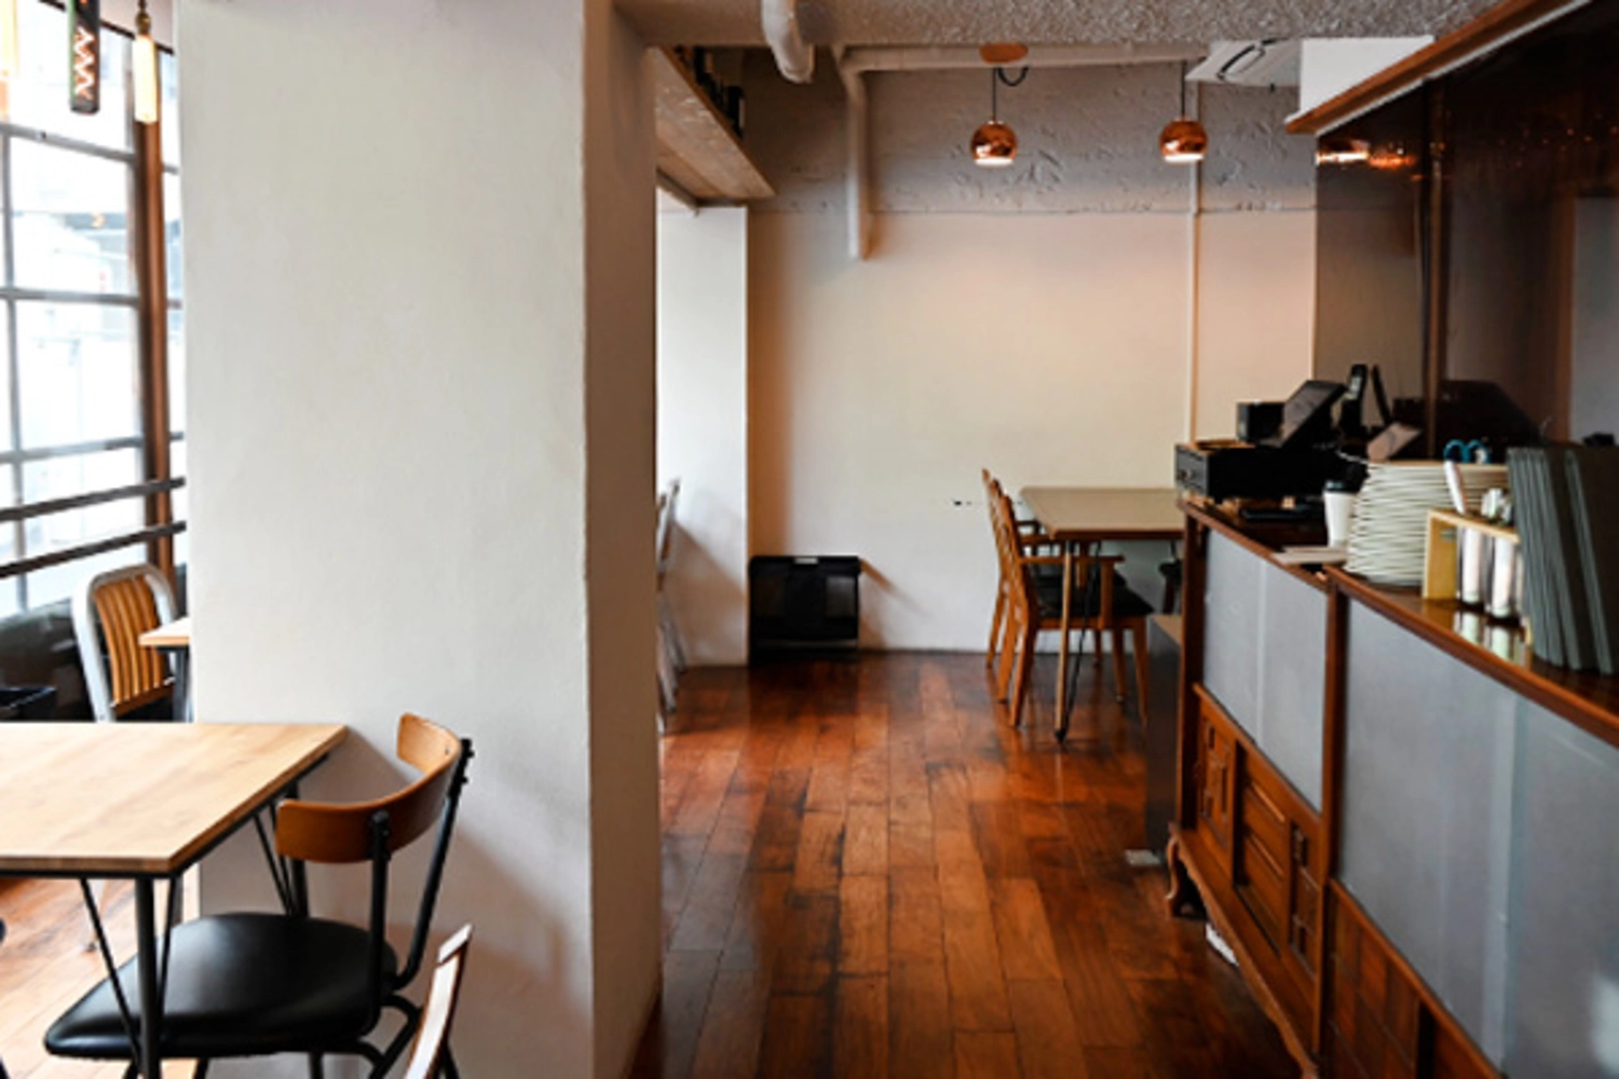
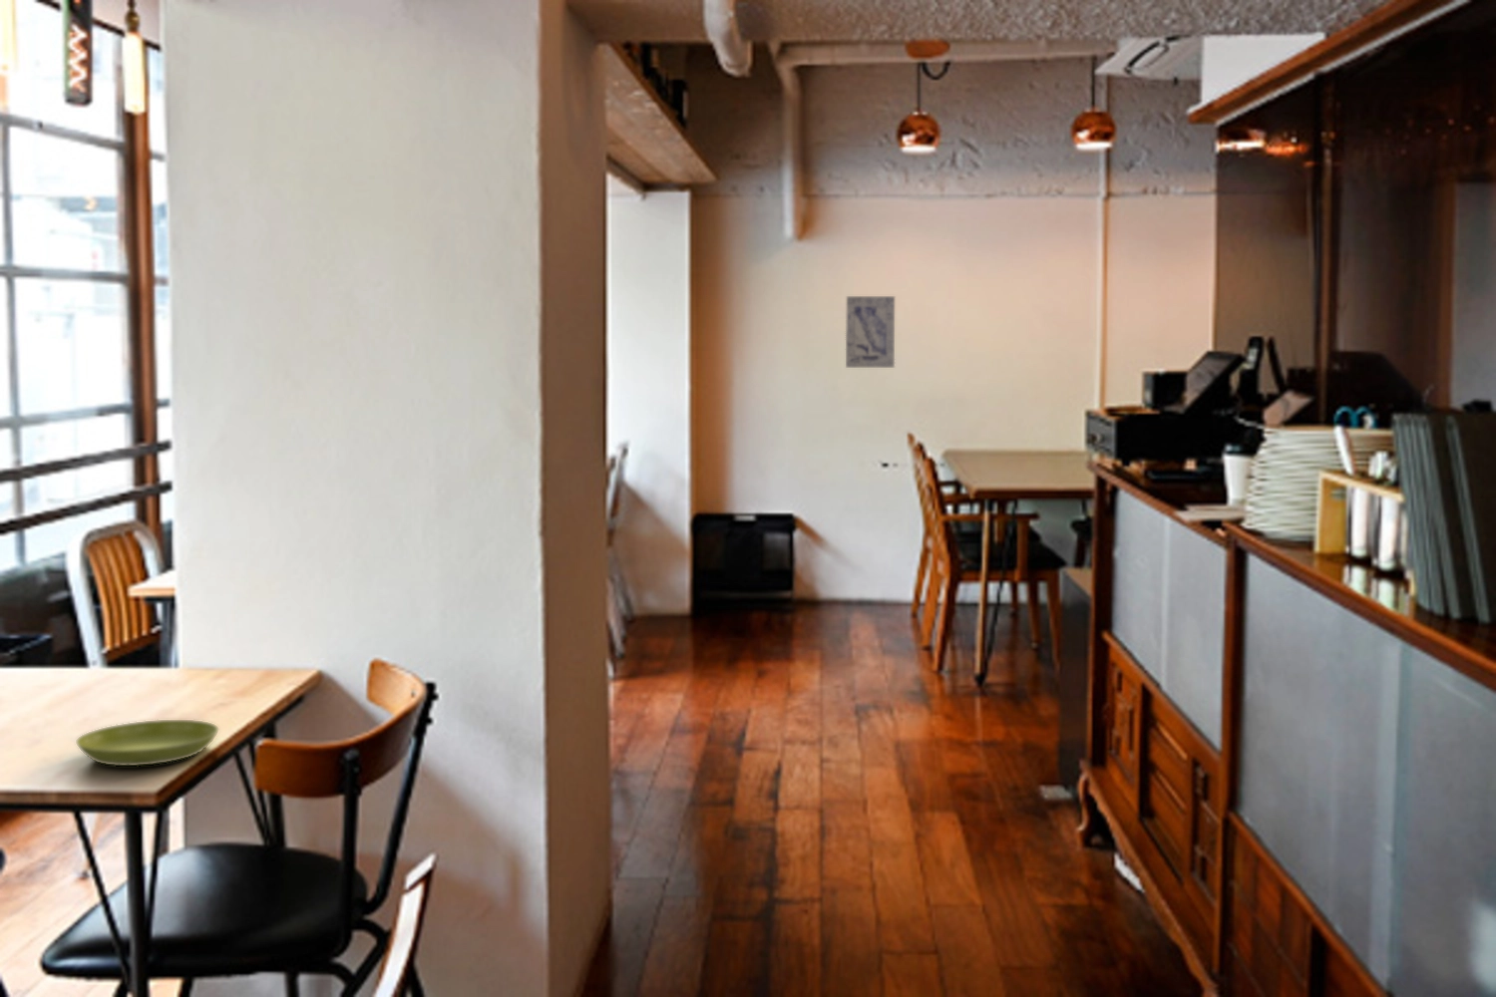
+ wall art (869, 332)
+ saucer (149, 743)
